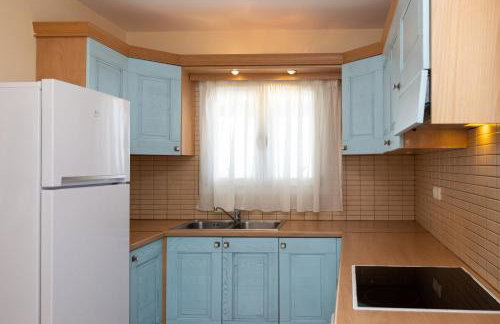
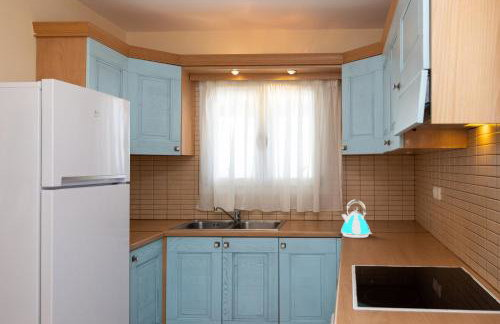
+ kettle (356, 217)
